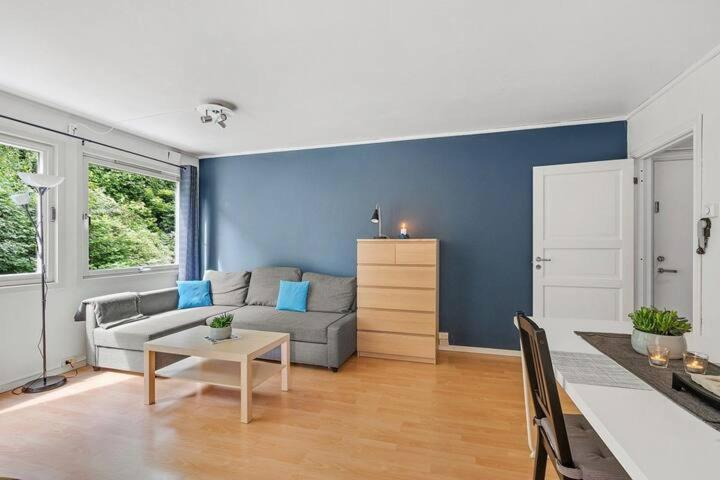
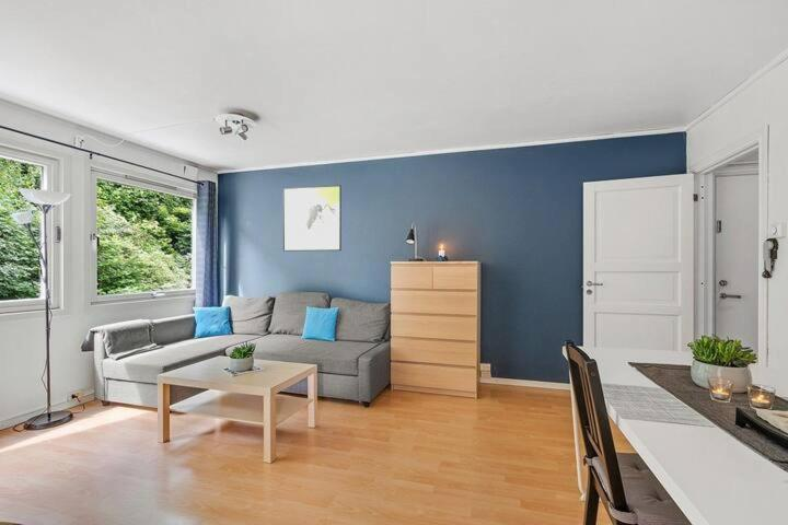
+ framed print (311, 219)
